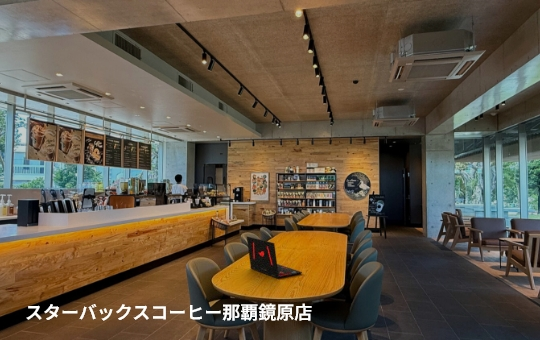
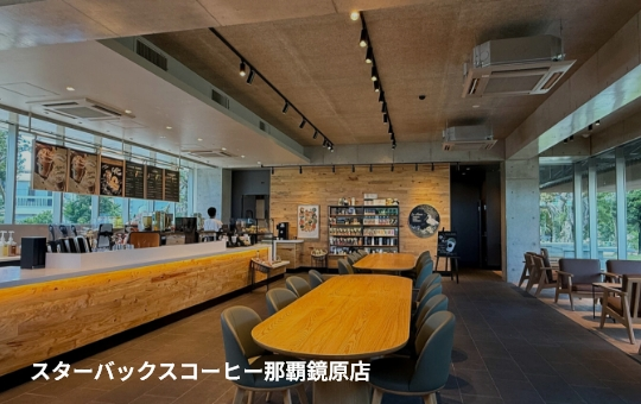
- laptop (273, 254)
